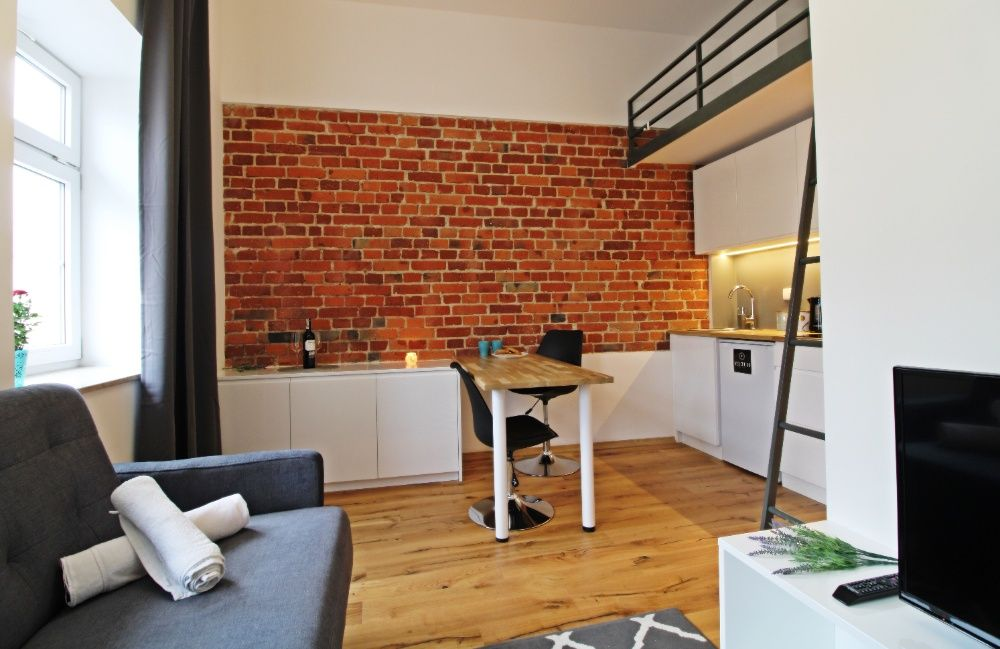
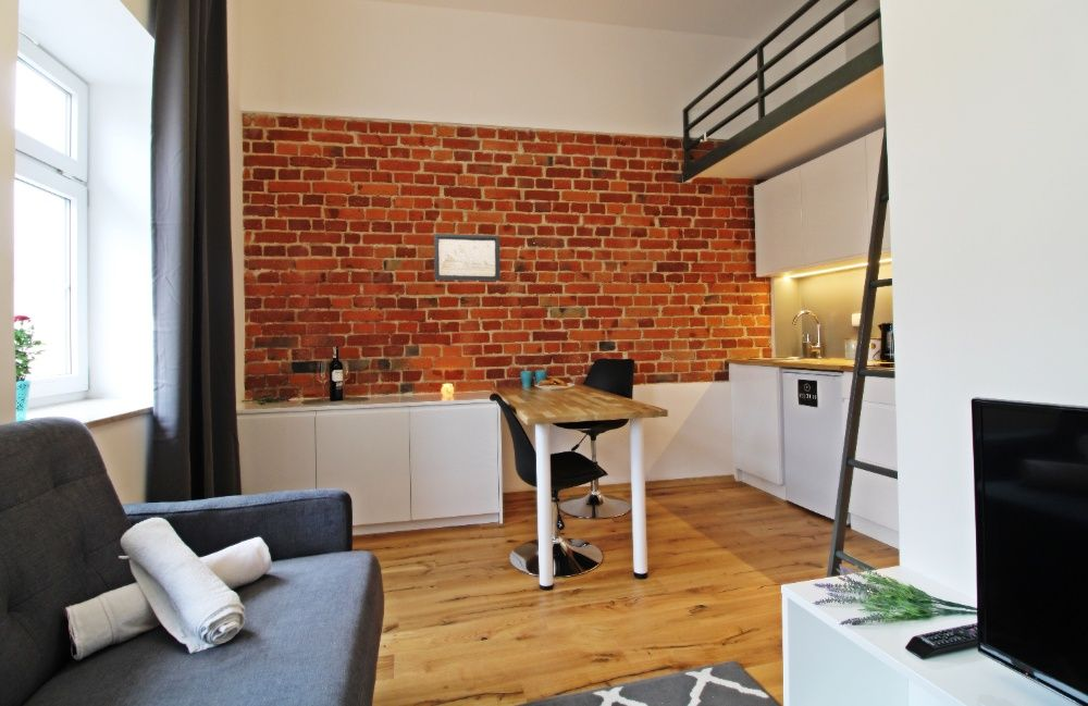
+ wall art (467, 257)
